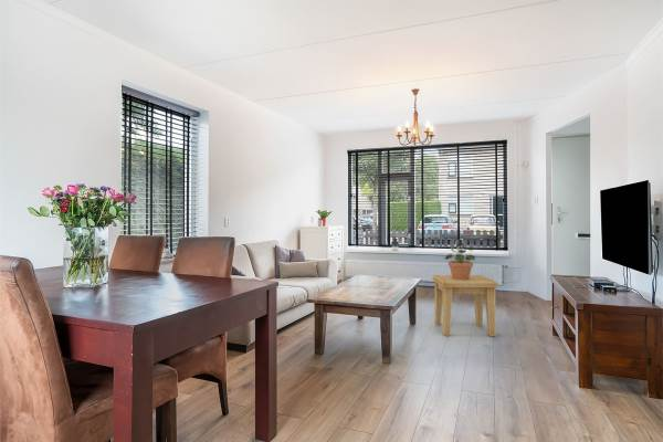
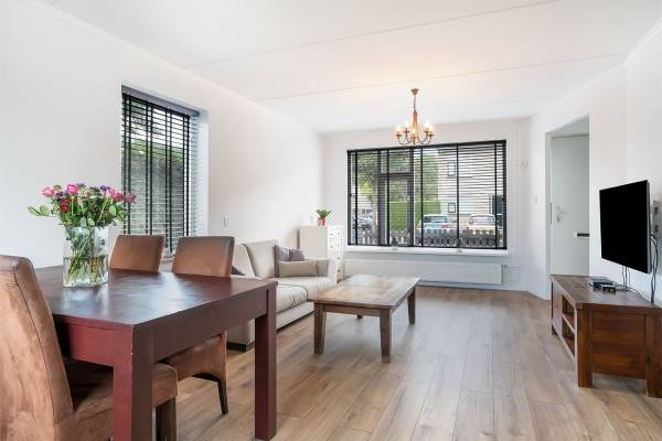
- side table (474, 302)
- potted plant (459, 261)
